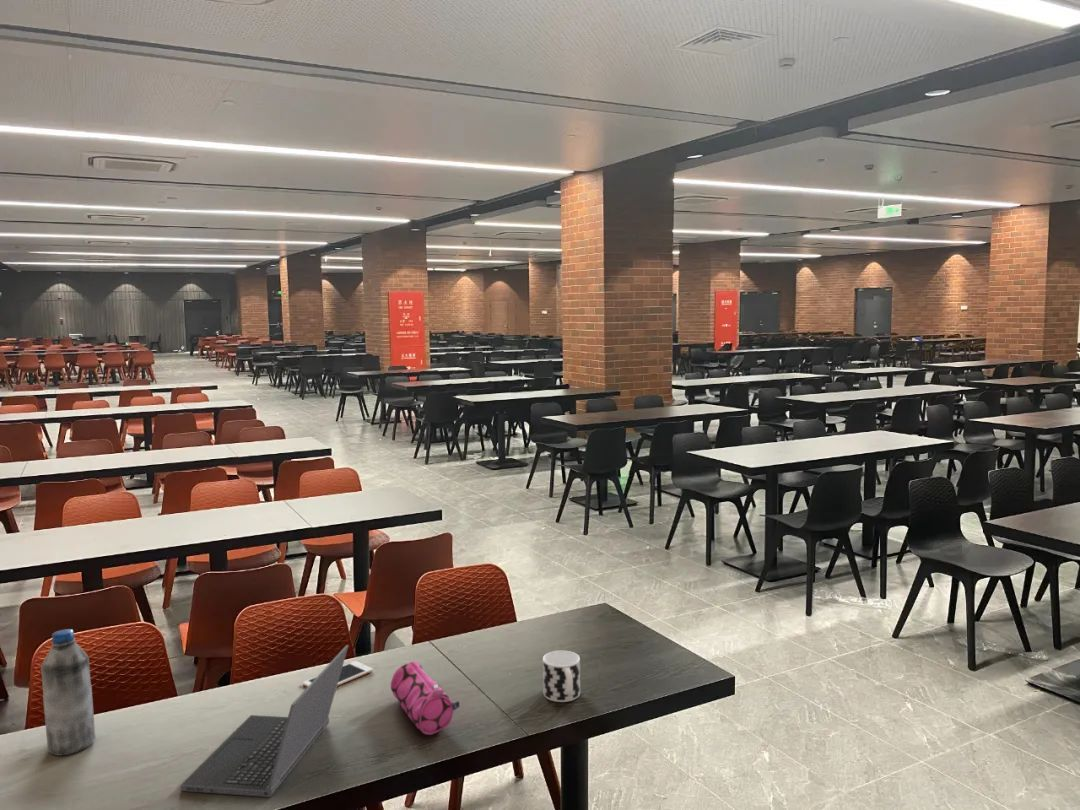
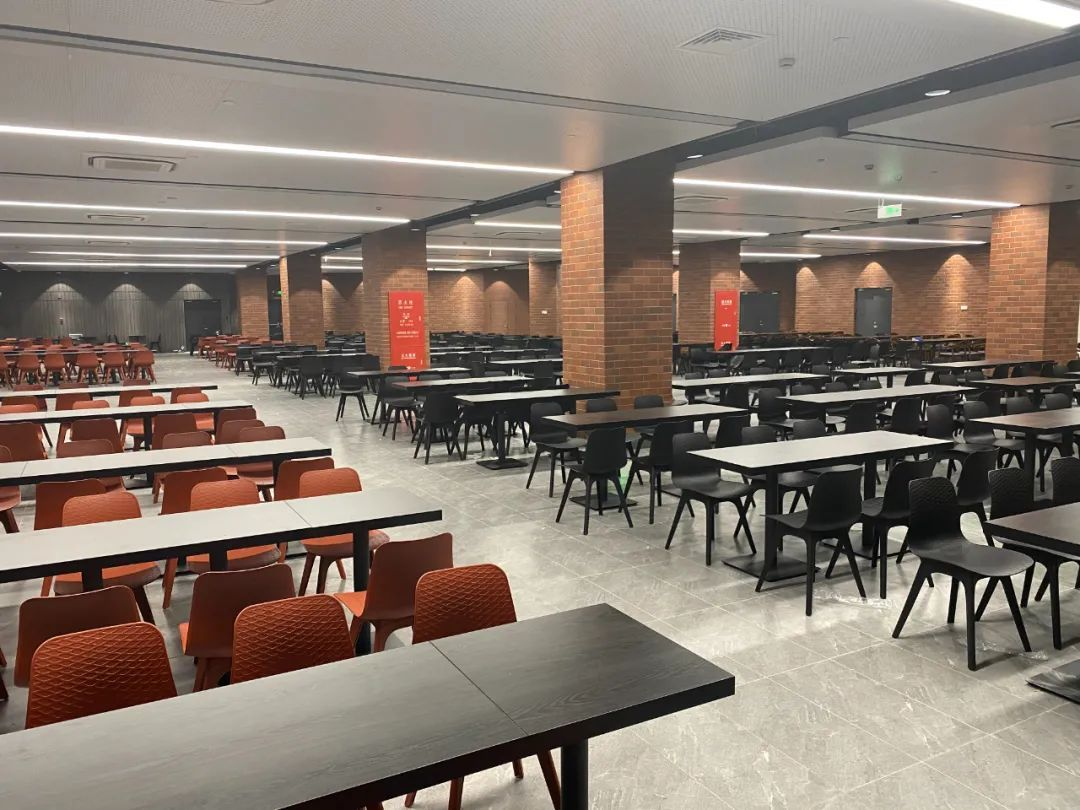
- pencil case (421, 694)
- cup (563, 678)
- water bottle (67, 689)
- laptop computer (270, 716)
- cell phone (339, 677)
